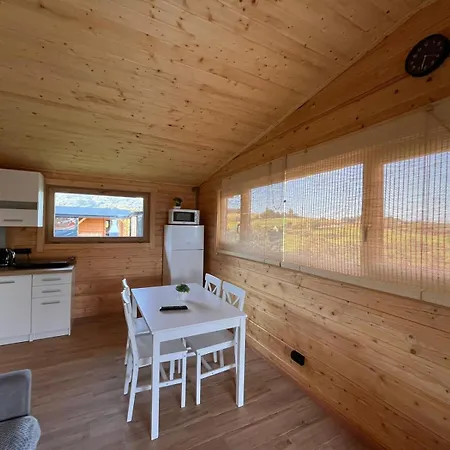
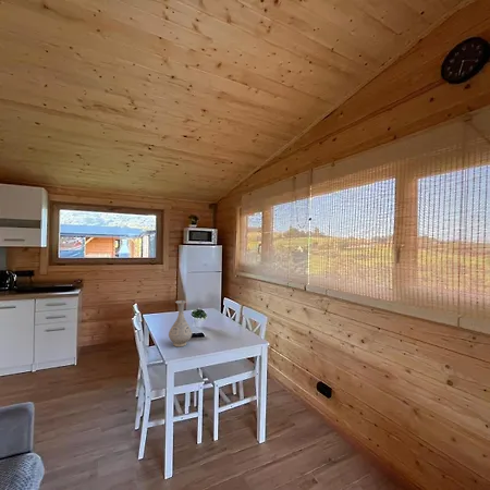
+ vase (180, 322)
